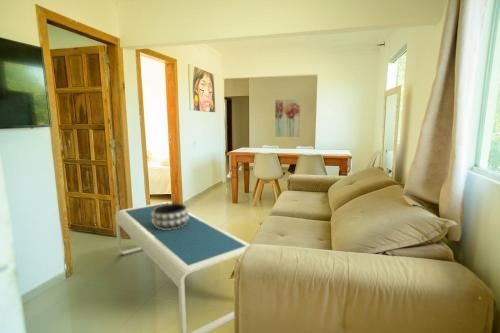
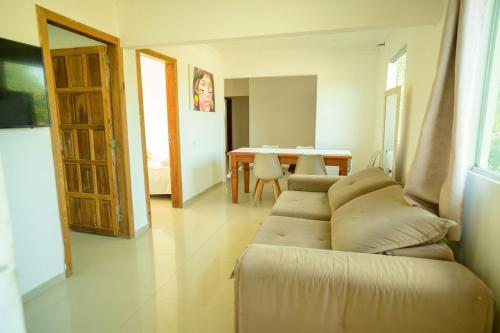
- coffee table (176, 250)
- wall art (287, 118)
- decorative bowl (170, 215)
